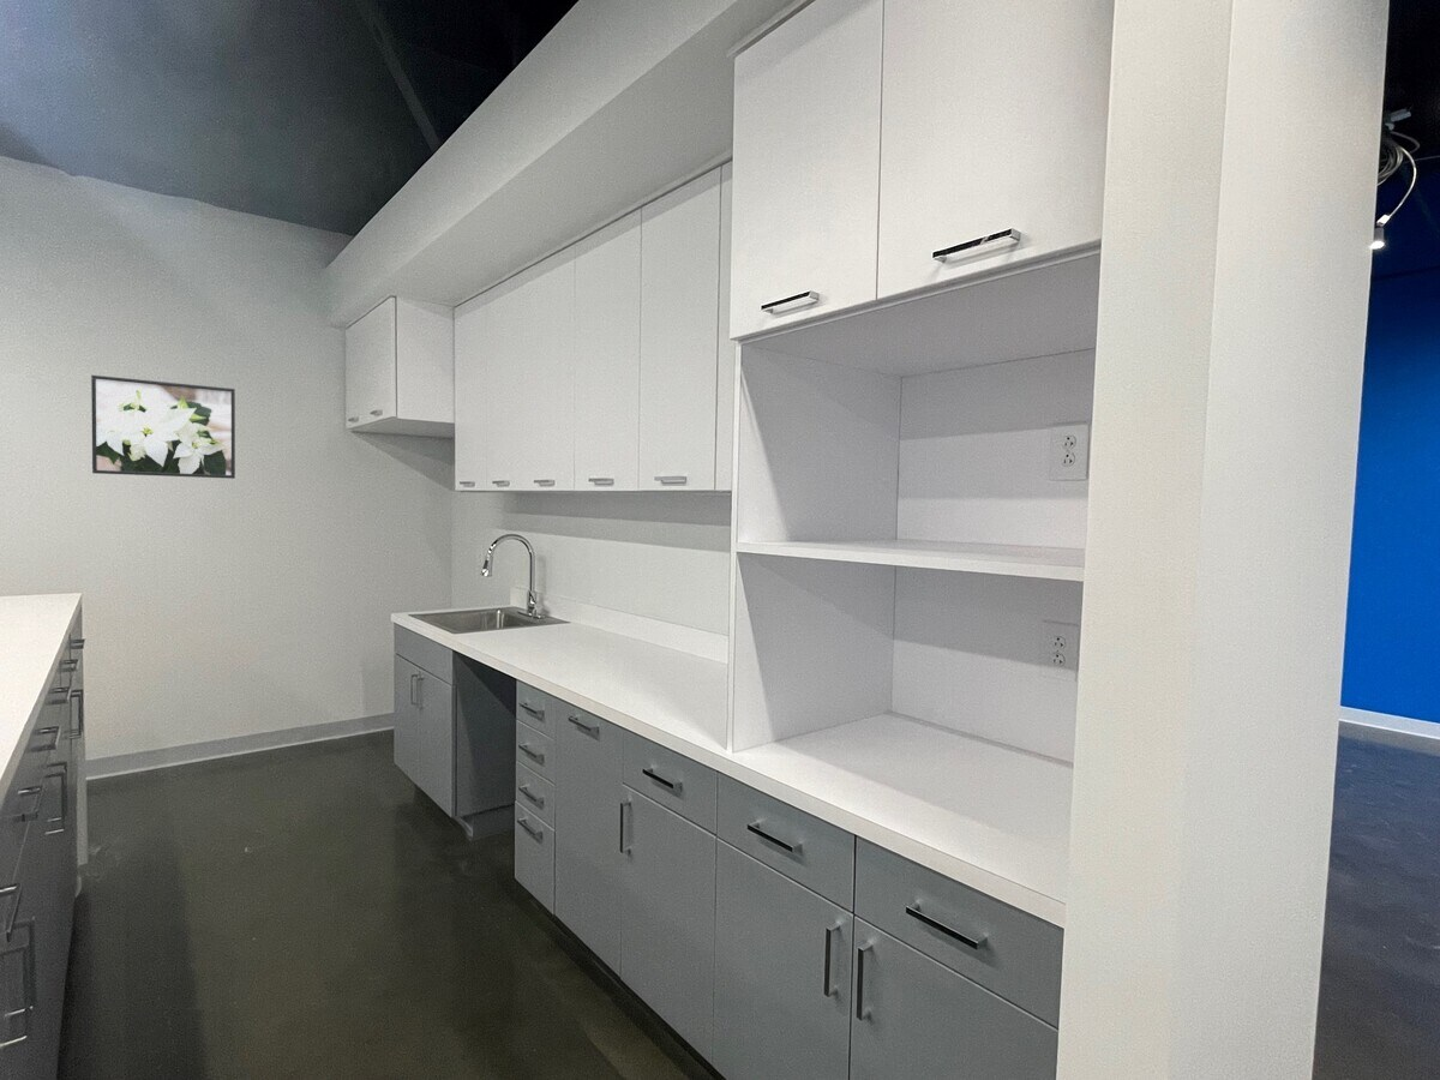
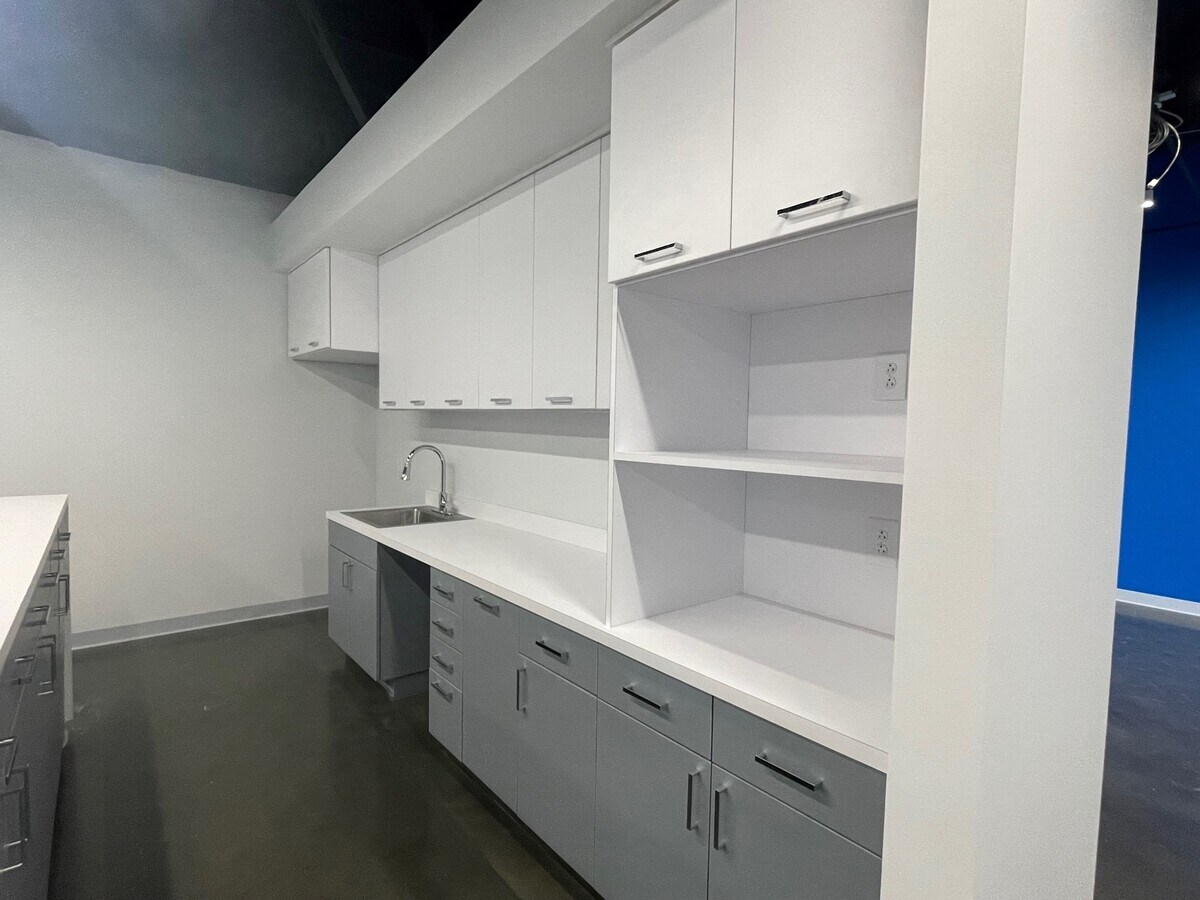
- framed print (166, 428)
